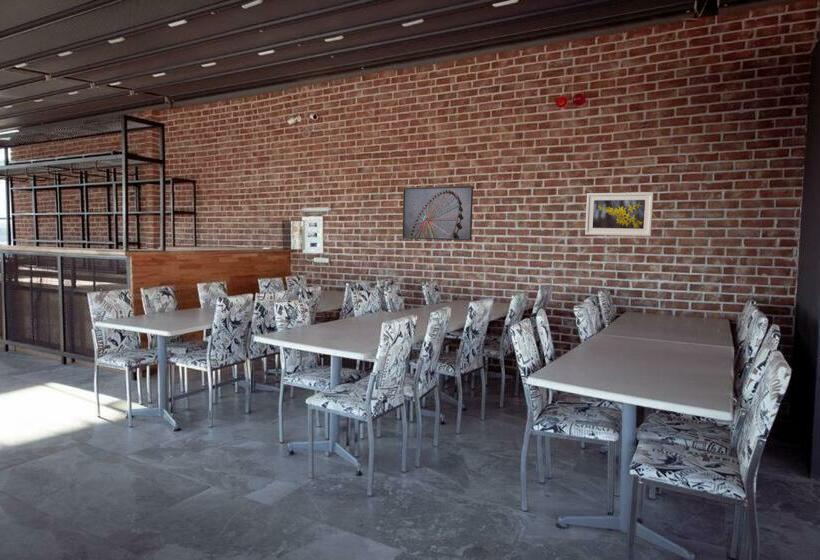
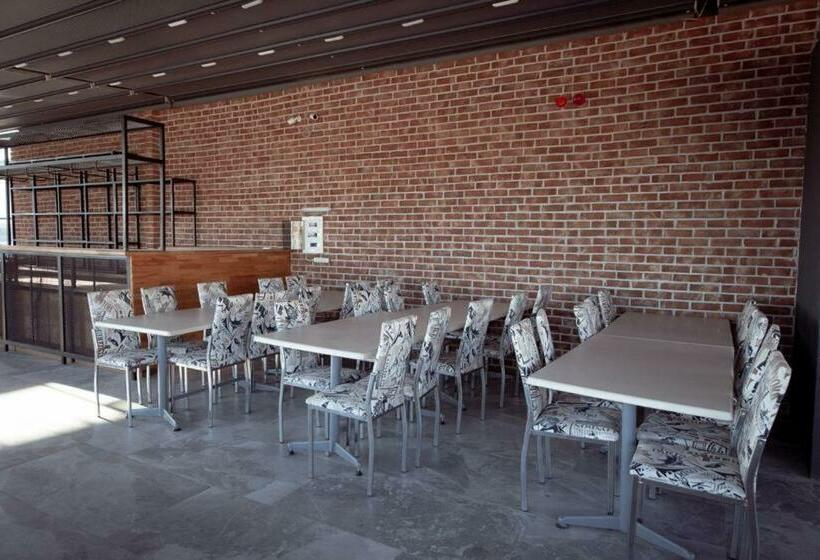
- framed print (436, 213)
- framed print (618, 214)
